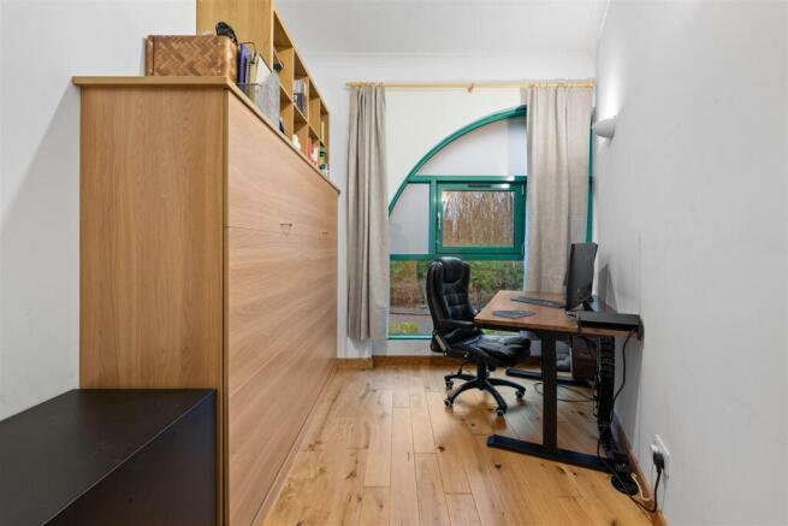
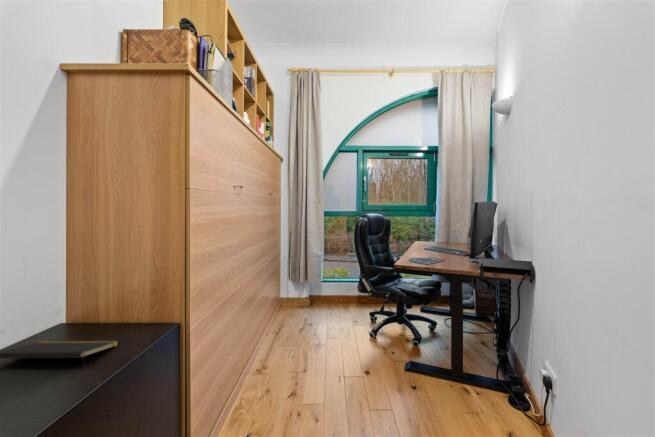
+ notepad (60, 348)
